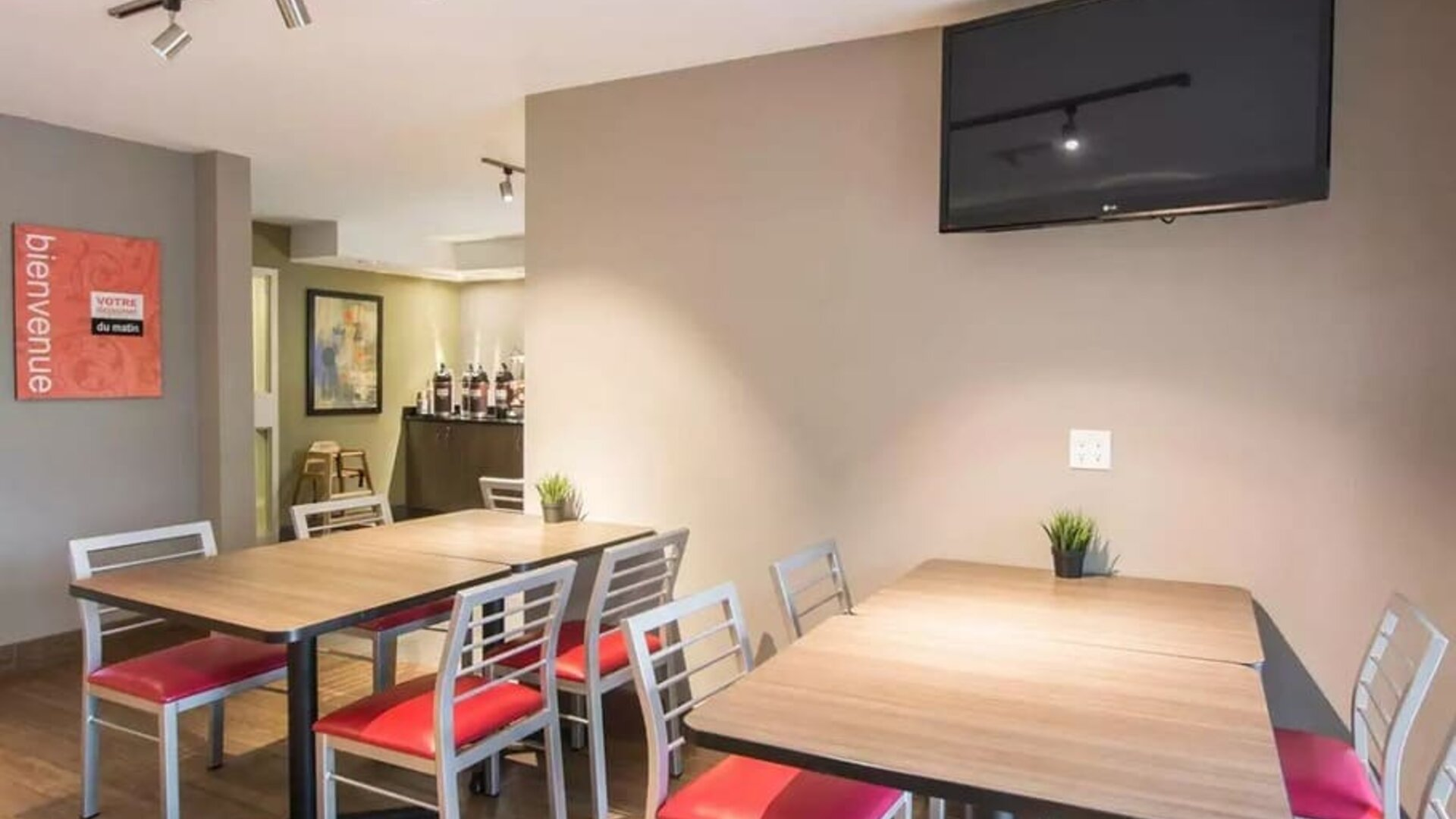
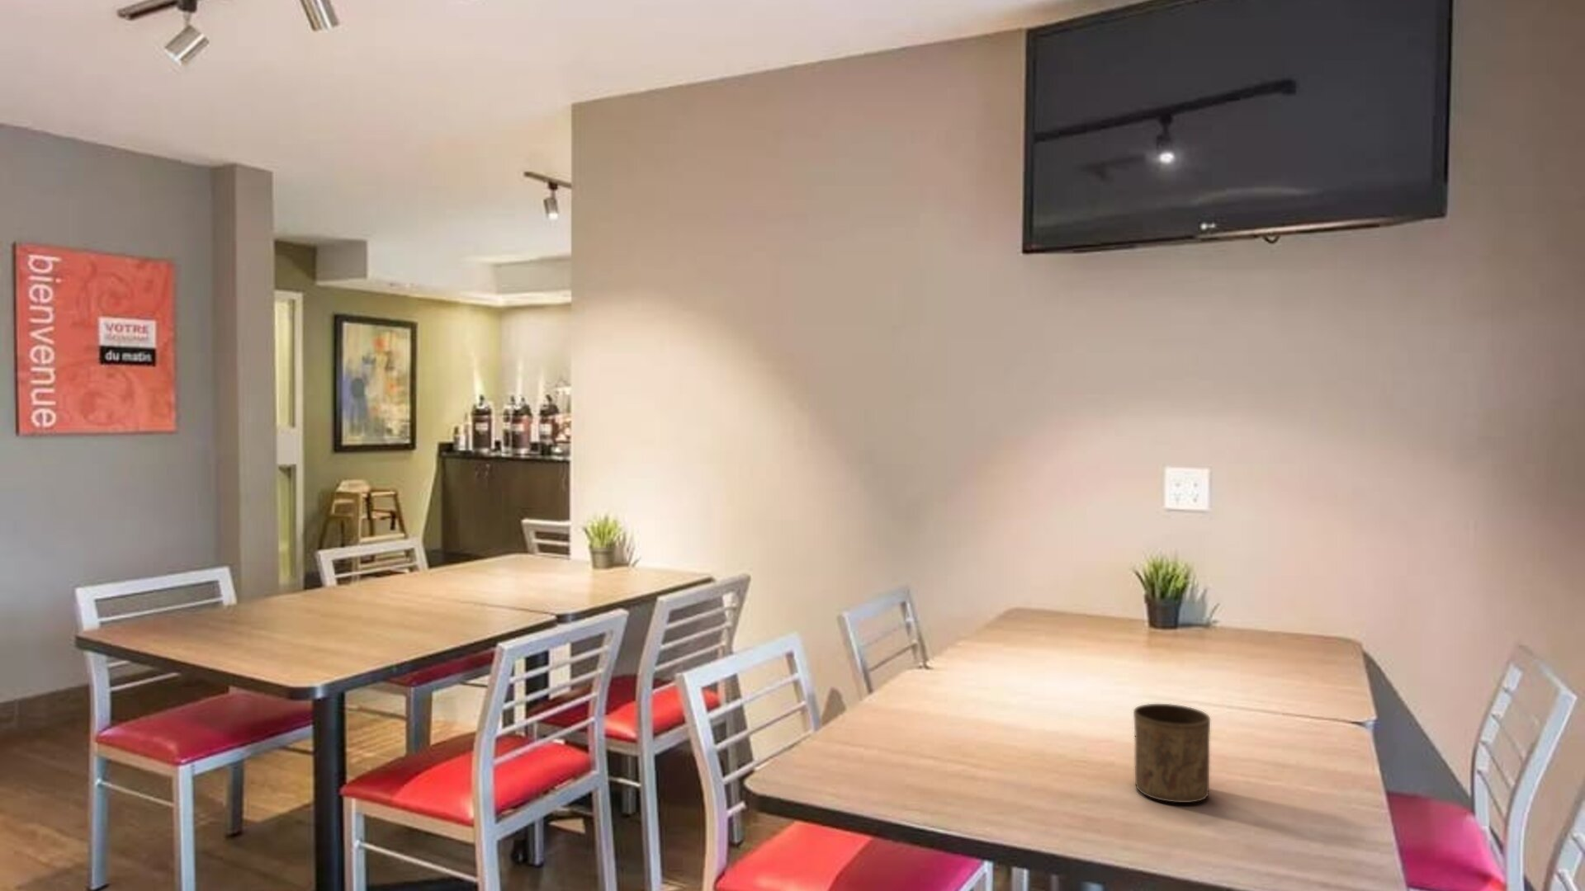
+ cup (1170, 753)
